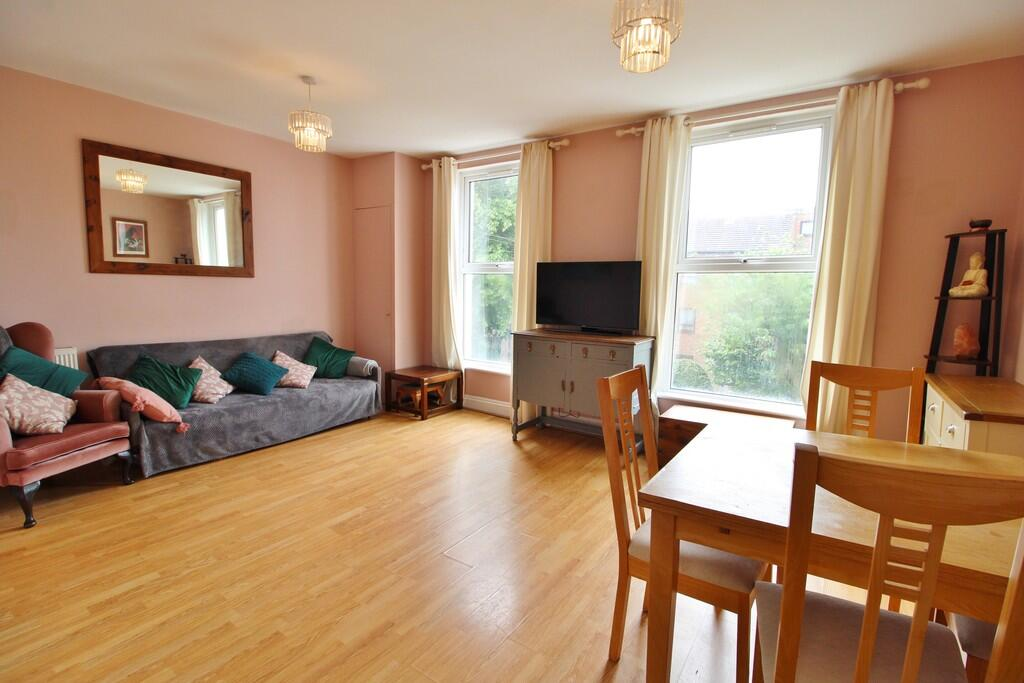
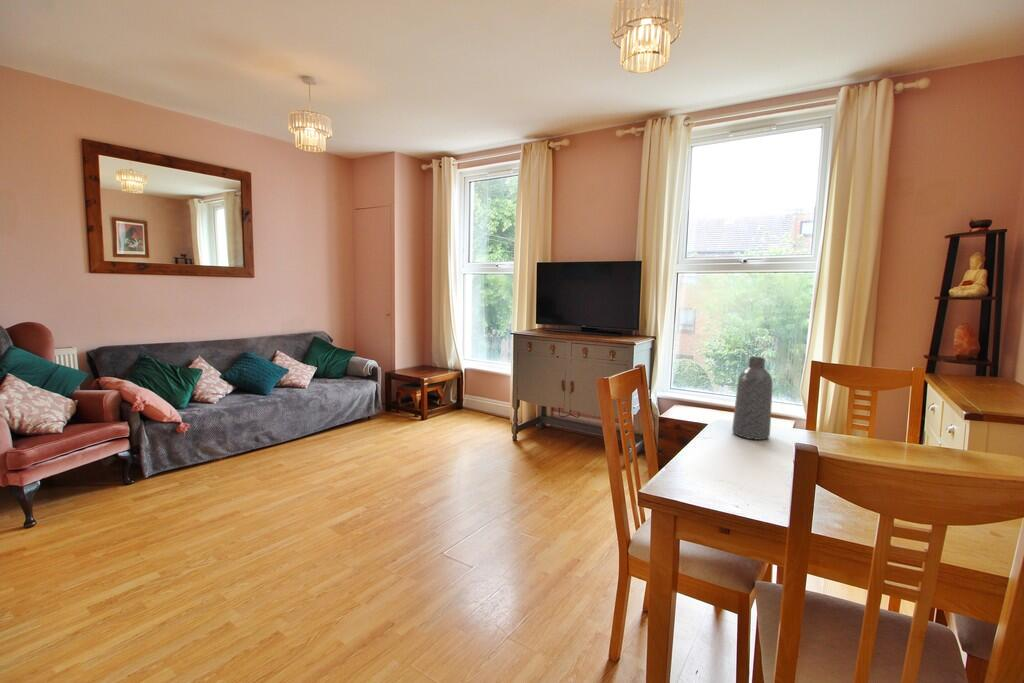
+ vase (753, 396)
